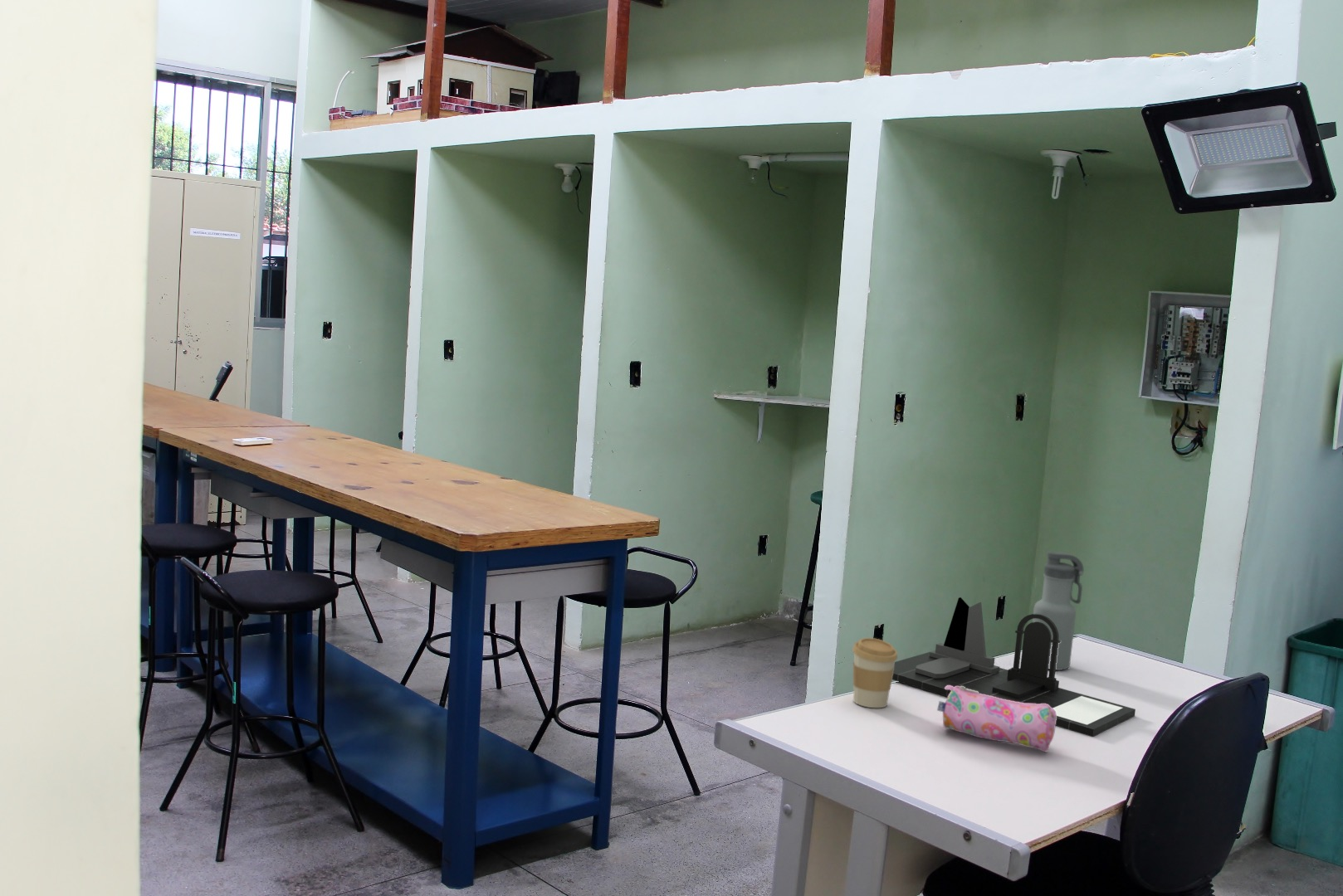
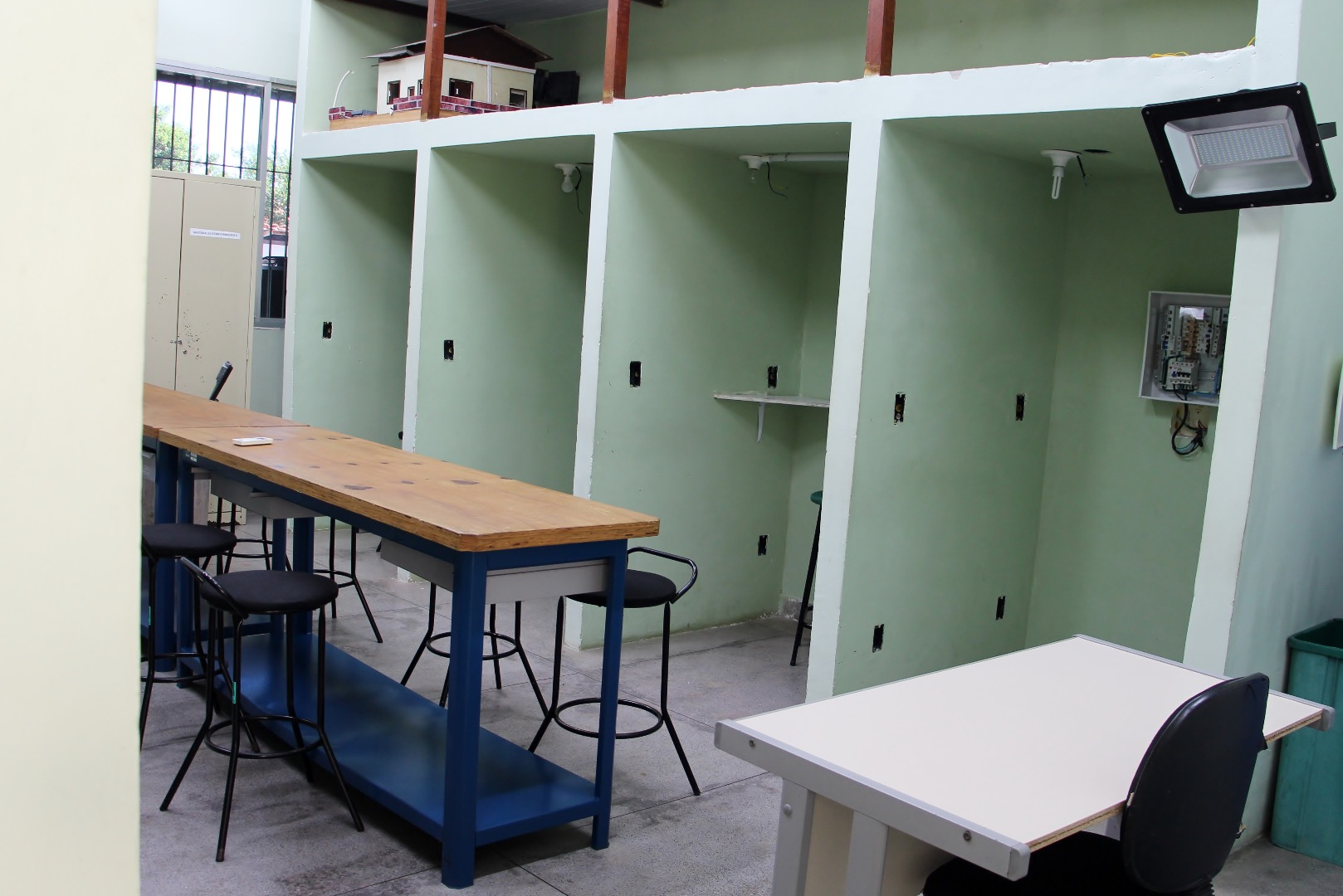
- pencil case (997, 717)
- desk organizer (1014, 655)
- water bottle (1055, 609)
- coffee cup (872, 672)
